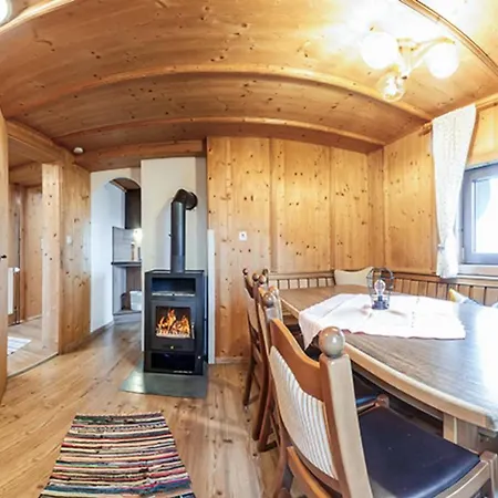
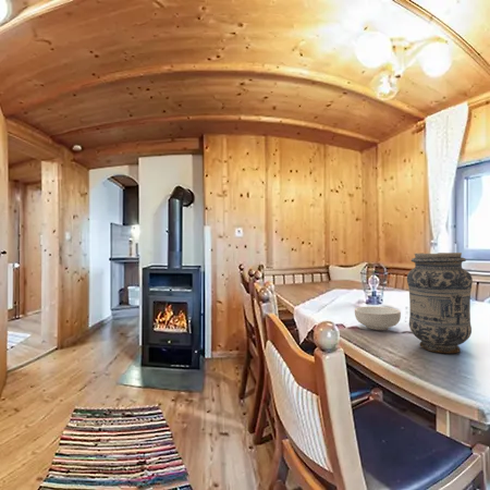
+ vase (438, 299)
+ cereal bowl (377, 318)
